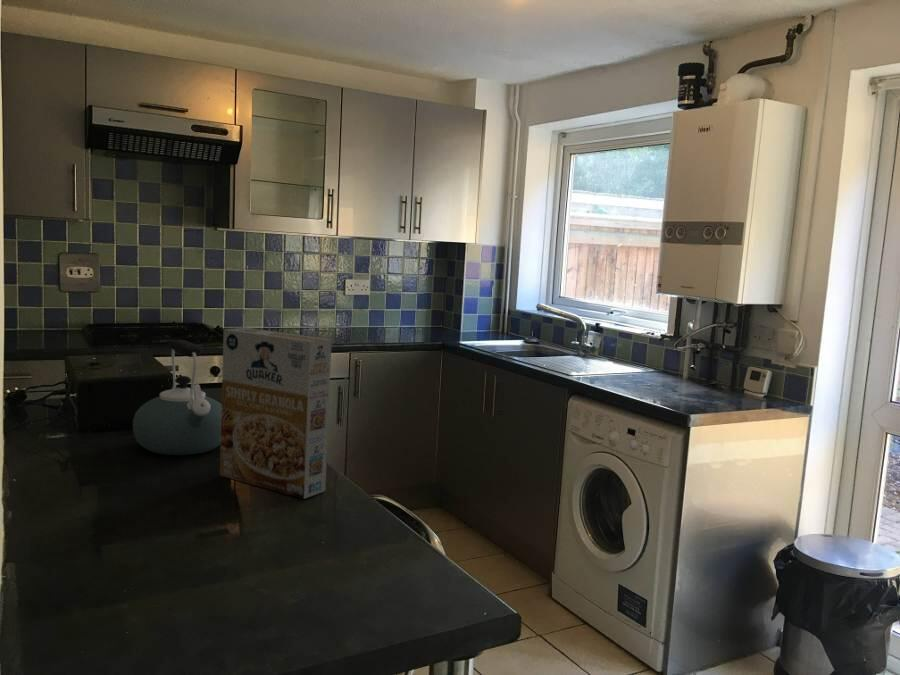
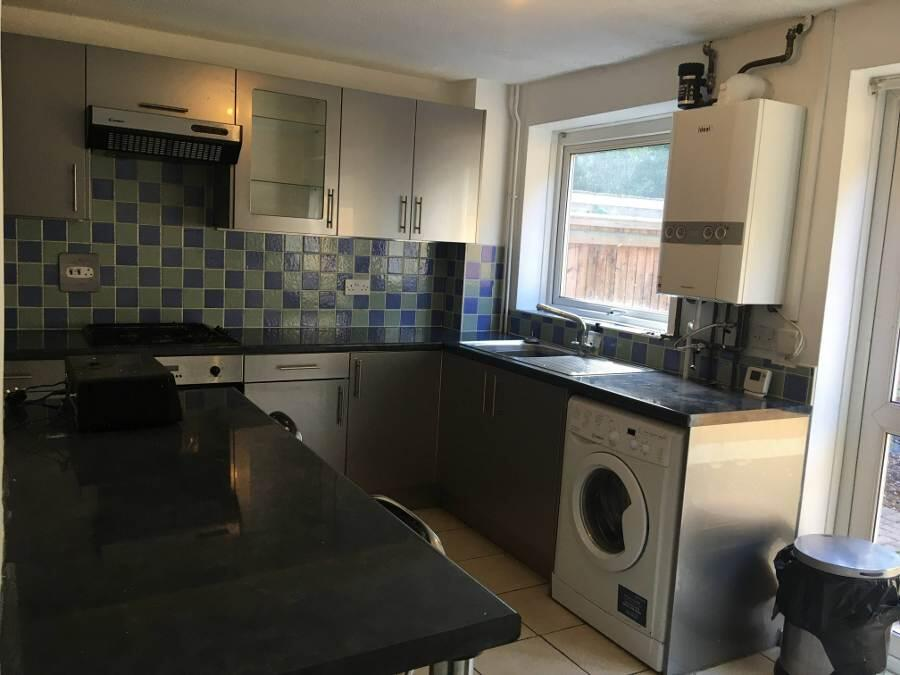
- cereal box (274, 409)
- kettle (185, 396)
